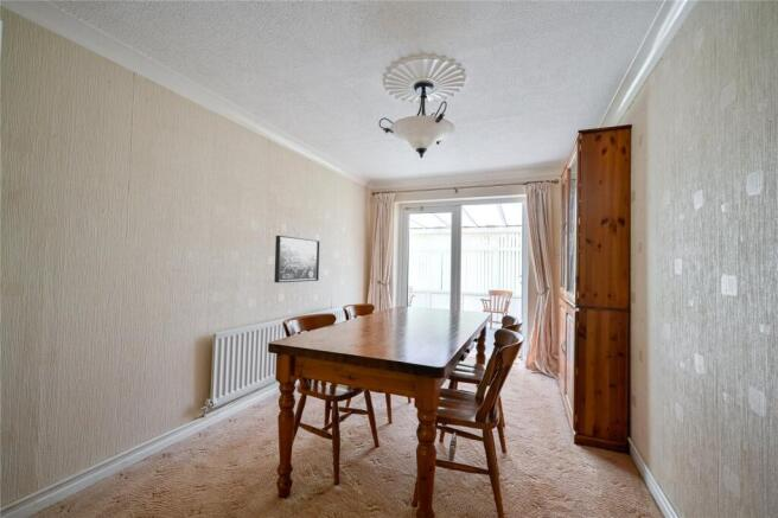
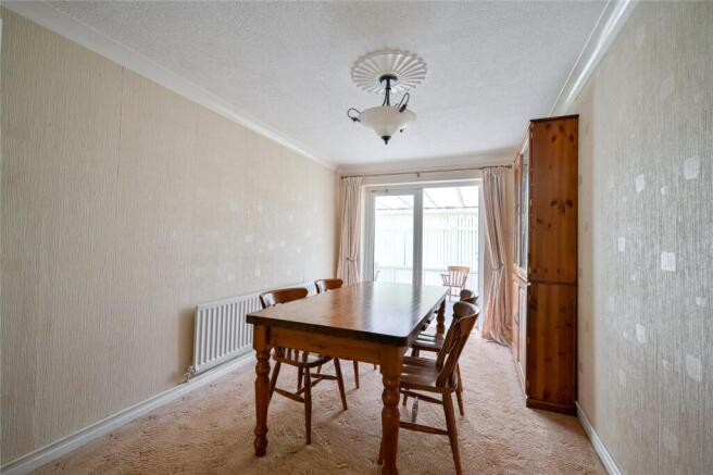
- wall art (299, 260)
